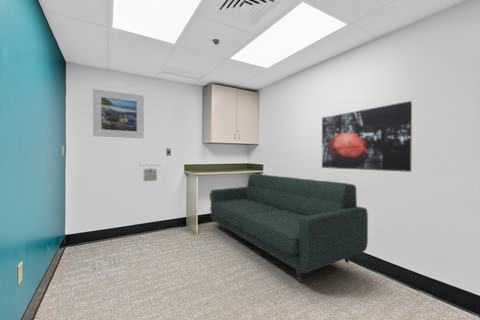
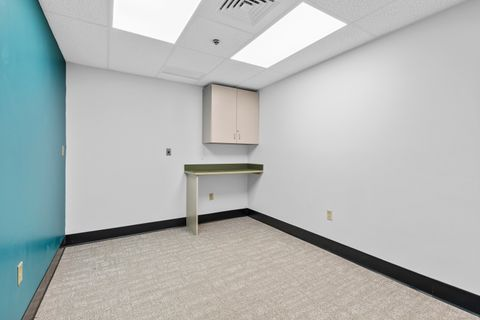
- calendar (149, 172)
- wall art (359, 140)
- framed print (119, 114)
- sofa (269, 210)
